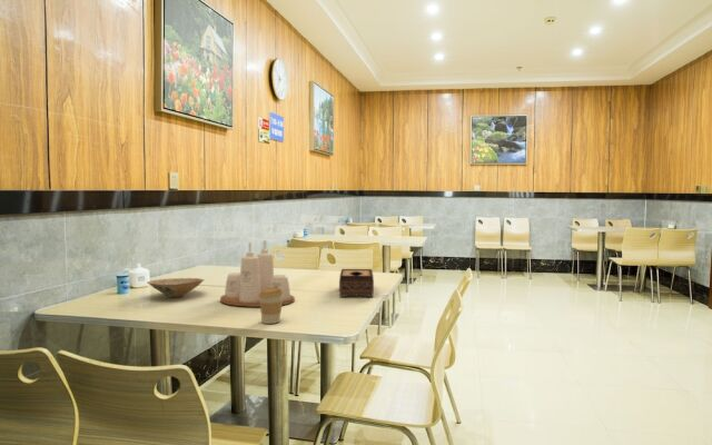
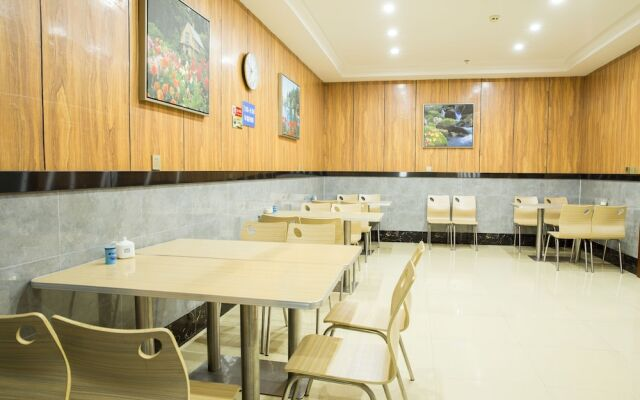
- coffee cup (270, 305)
- condiment set (257, 270)
- bowl (176, 287)
- tissue box (356, 281)
